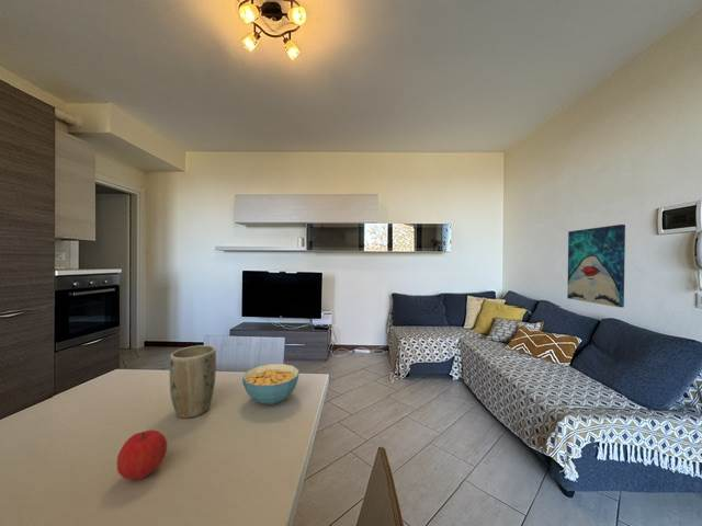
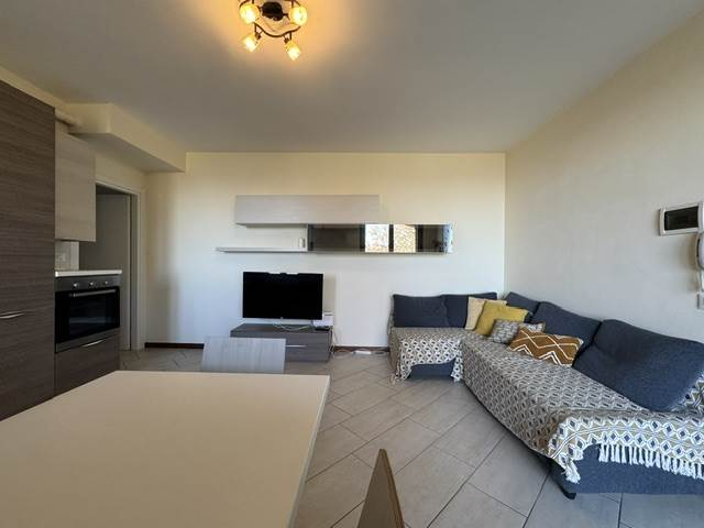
- cereal bowl (271, 387)
- fruit (143, 453)
- wall art (592, 265)
- plant pot (193, 380)
